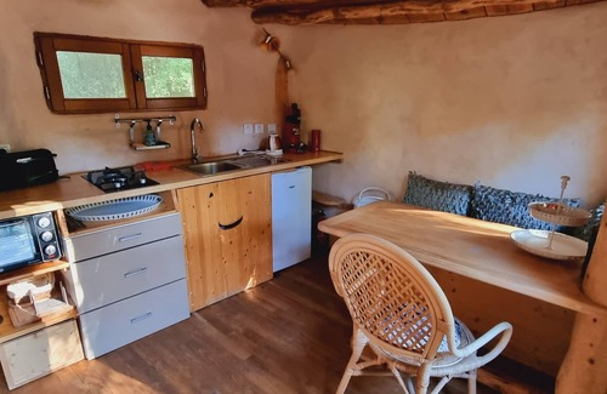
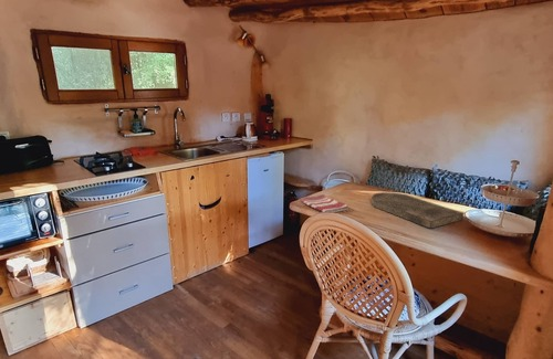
+ dish towel (323, 203)
+ cutting board (408, 207)
